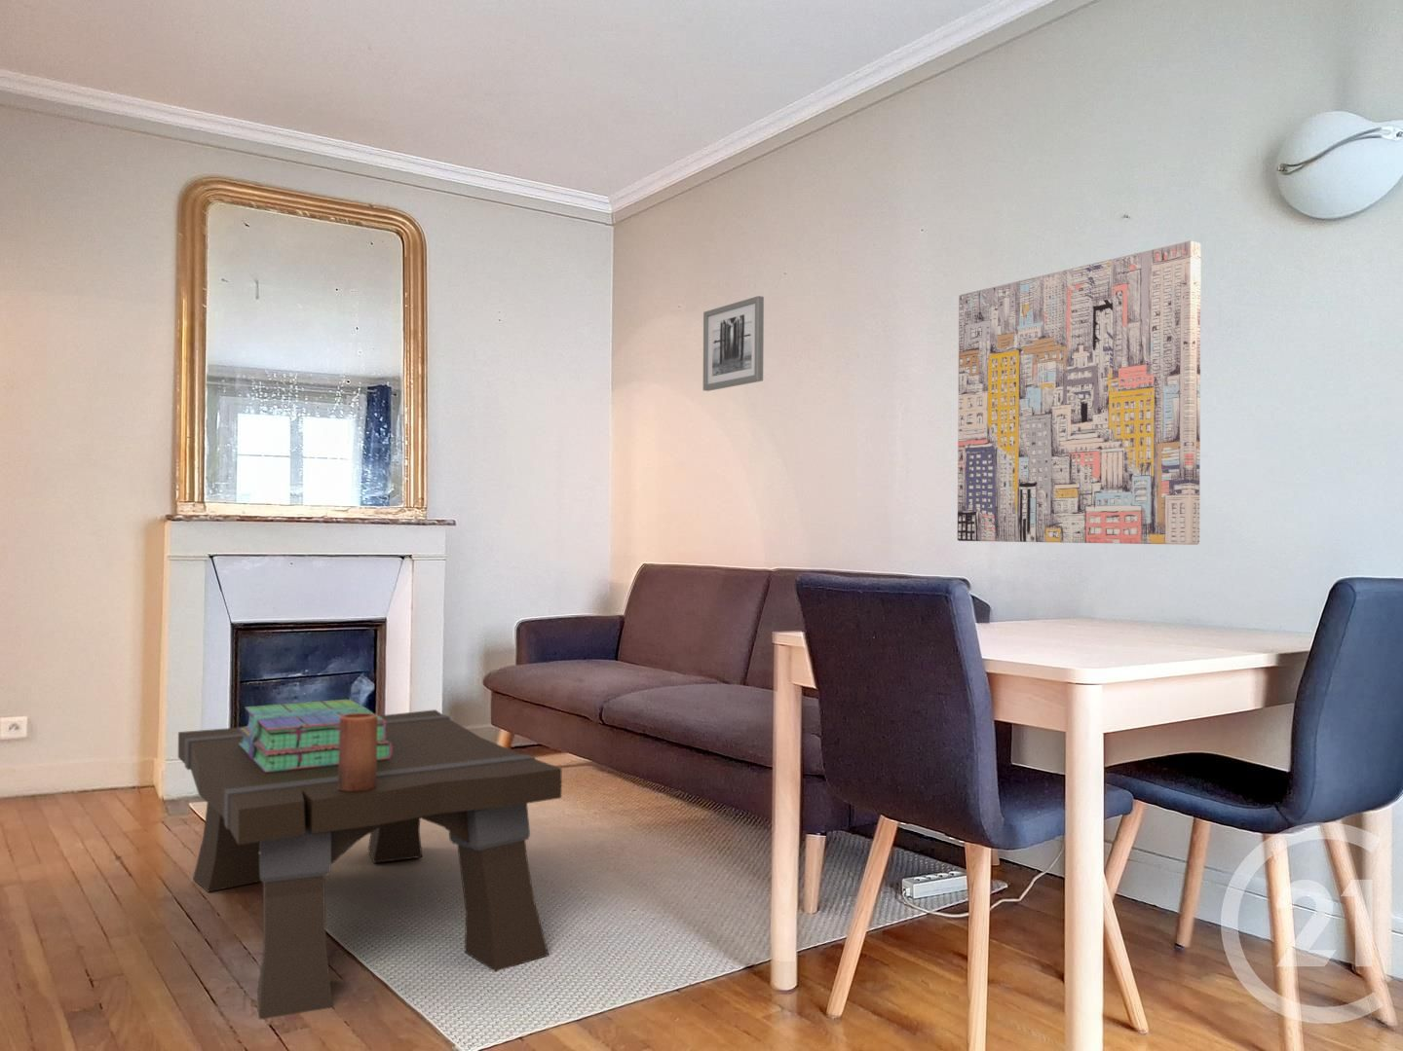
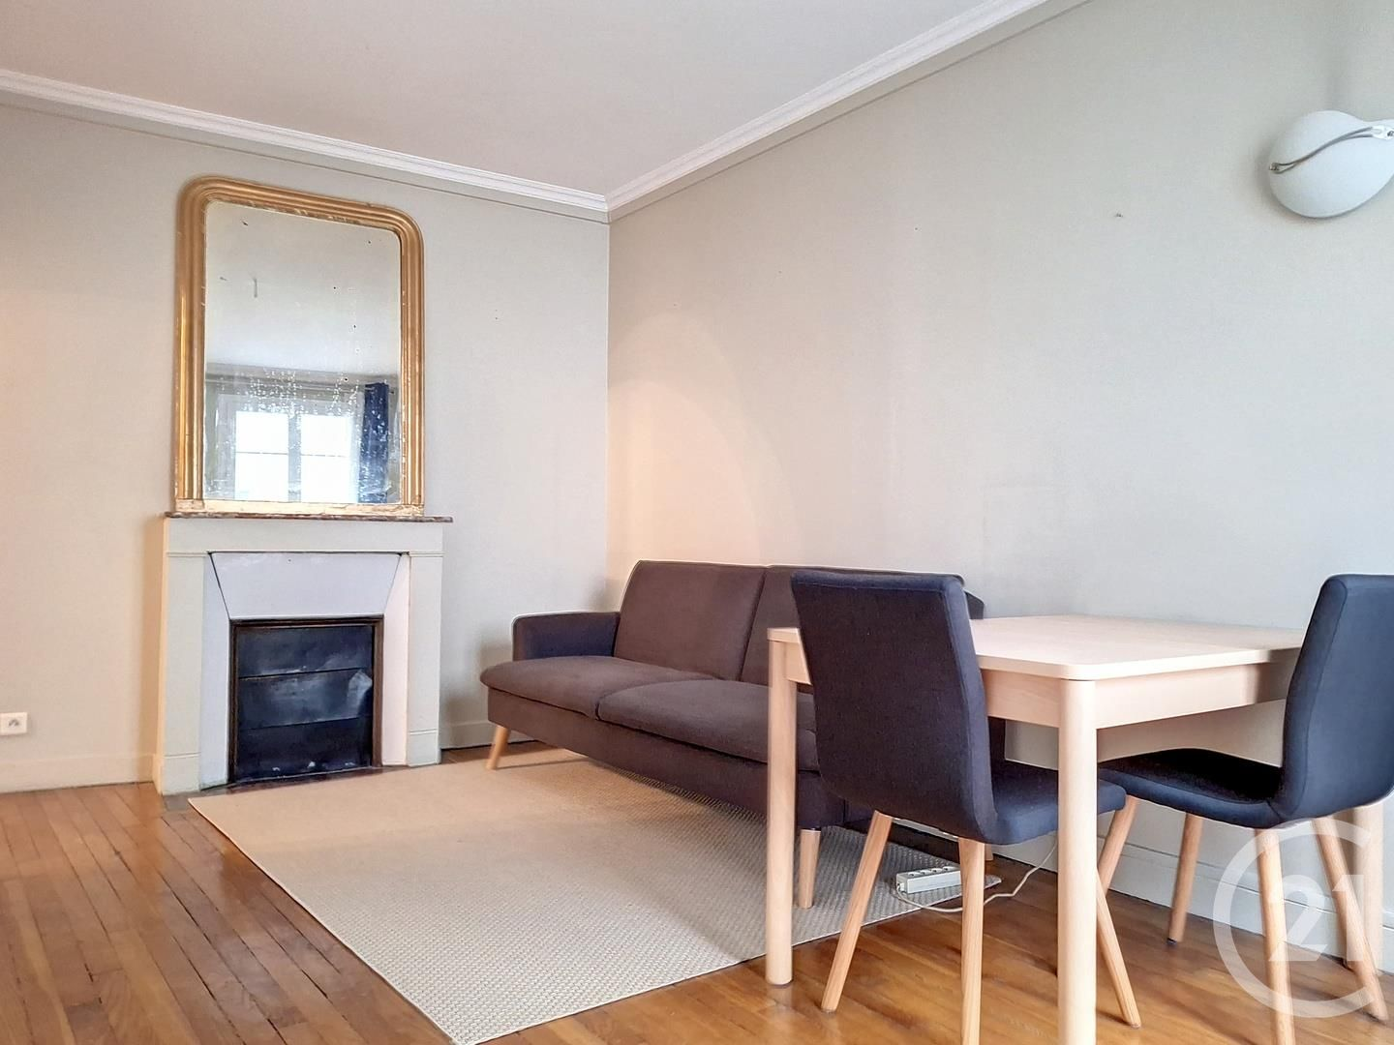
- candle (358, 749)
- wall art (1067, 406)
- coffee table (355, 830)
- stack of books (313, 730)
- wall art (731, 344)
